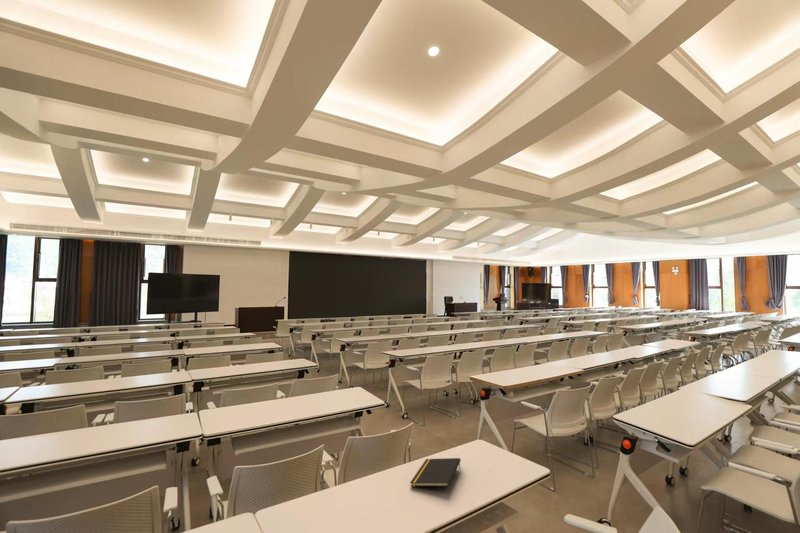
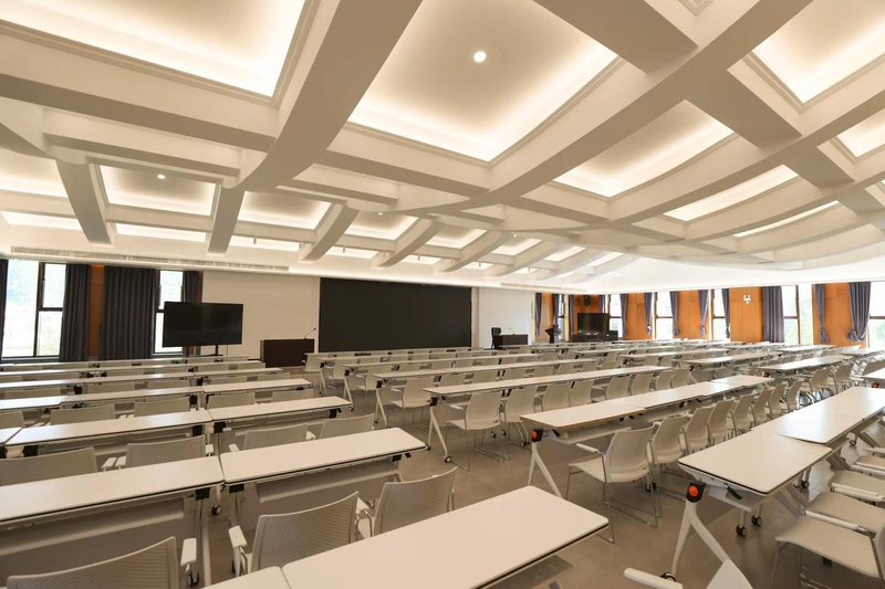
- notepad (436, 471)
